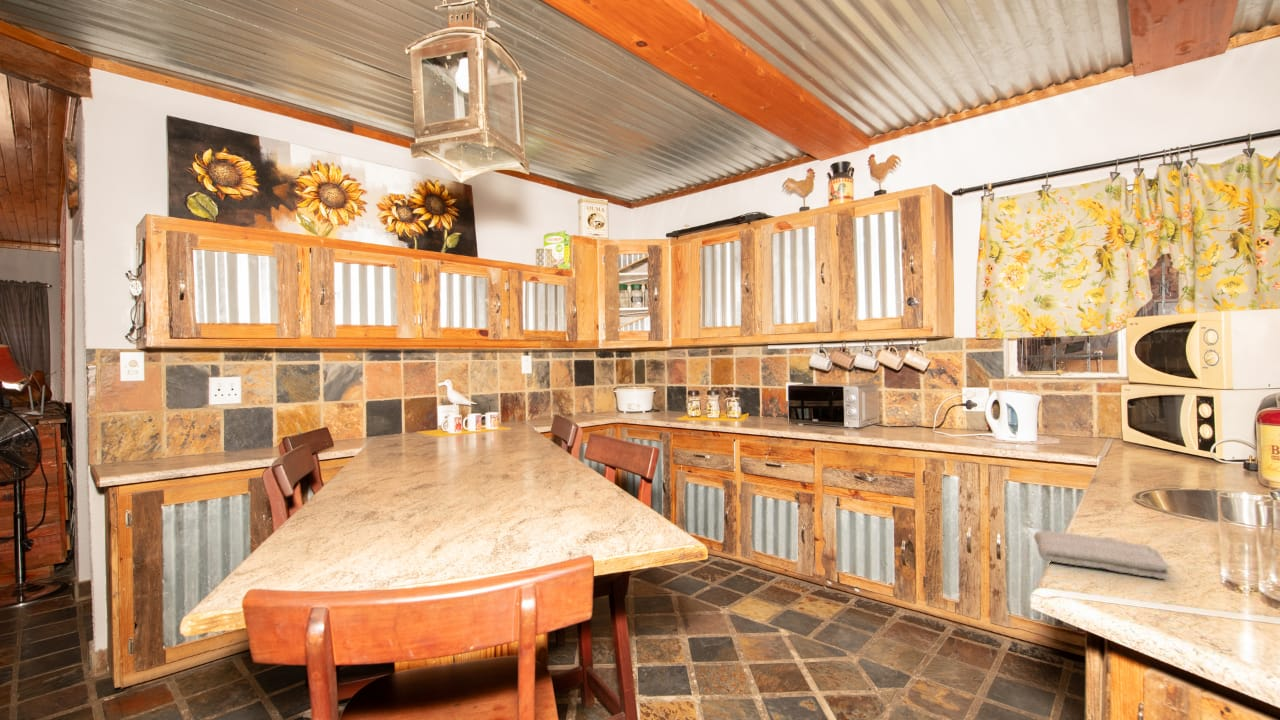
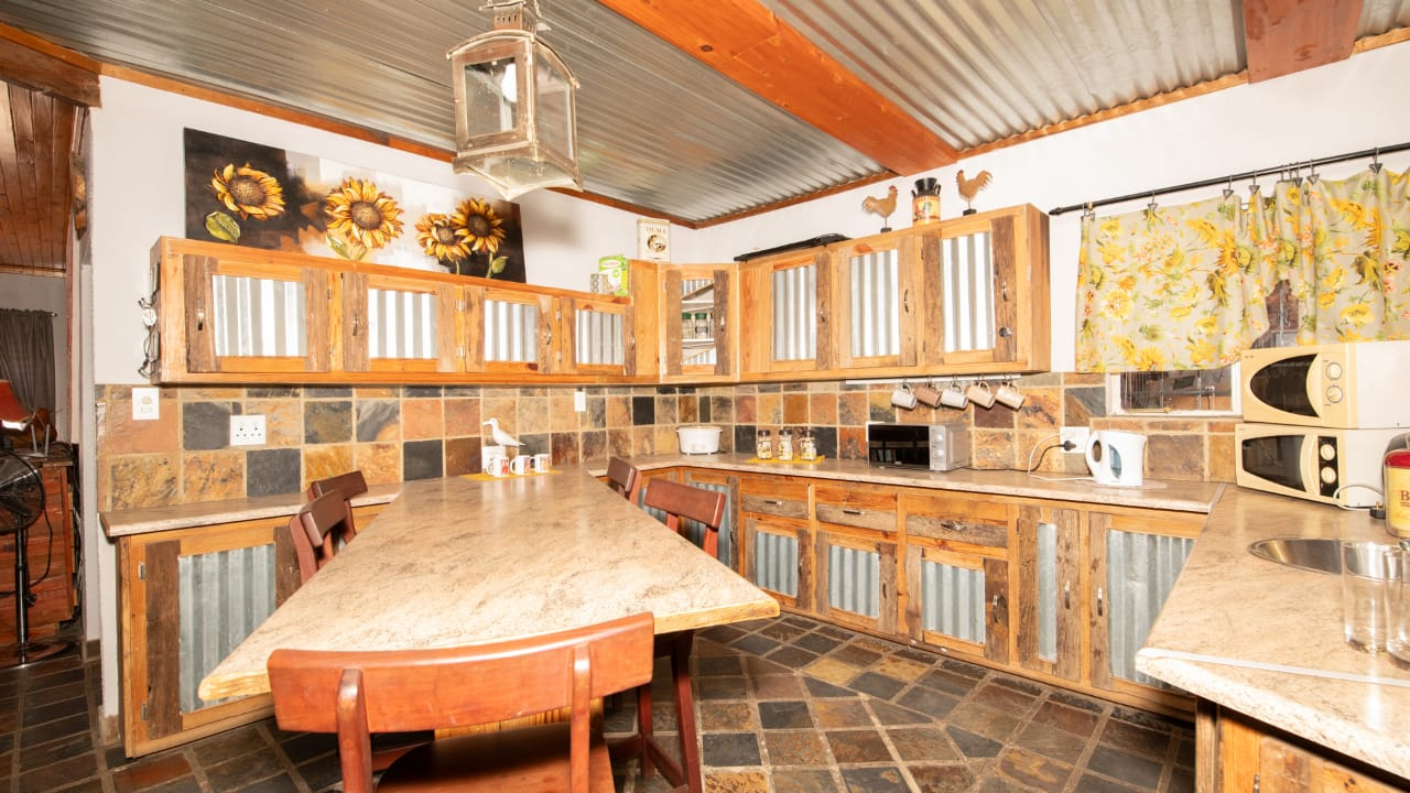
- washcloth (1097, 552)
